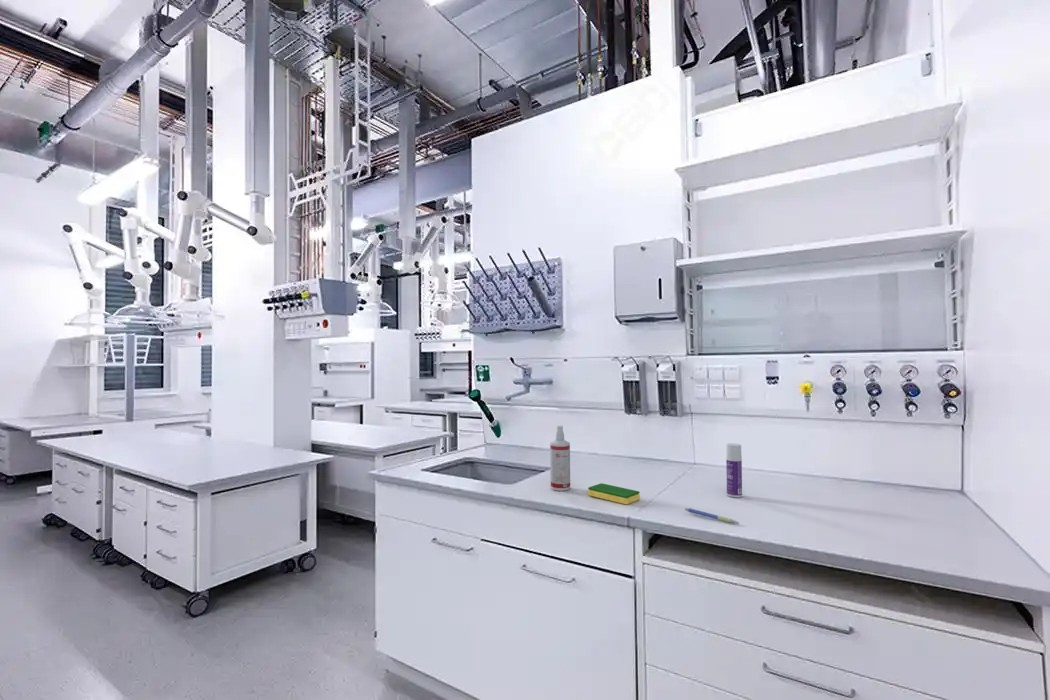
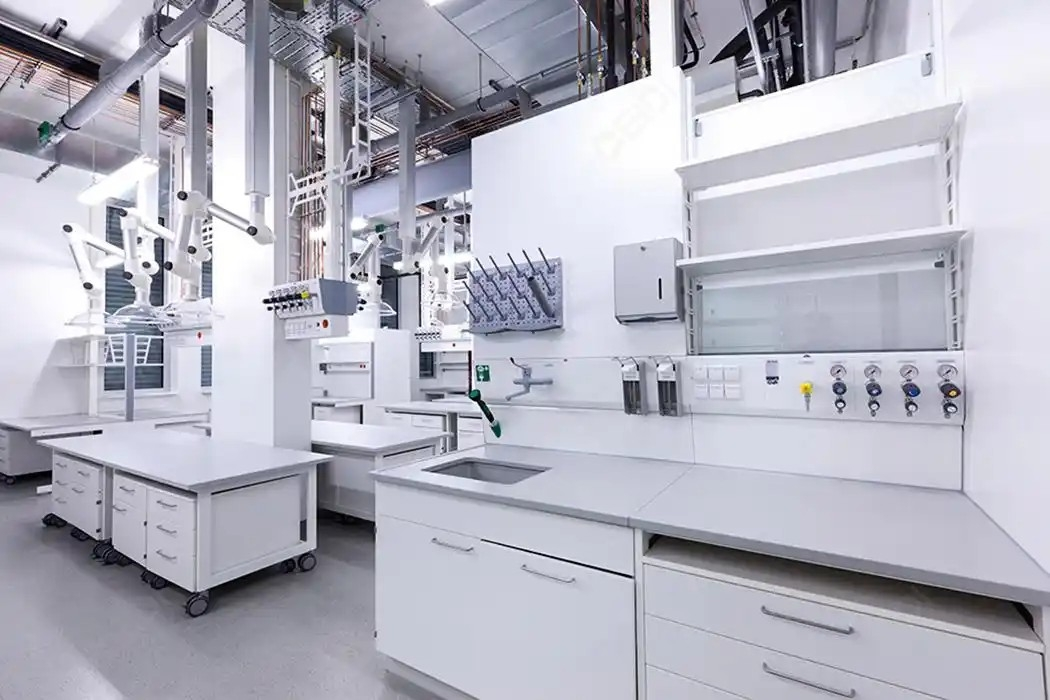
- dish sponge (613, 493)
- spray bottle (560, 456)
- pen (711, 515)
- bottle (734, 469)
